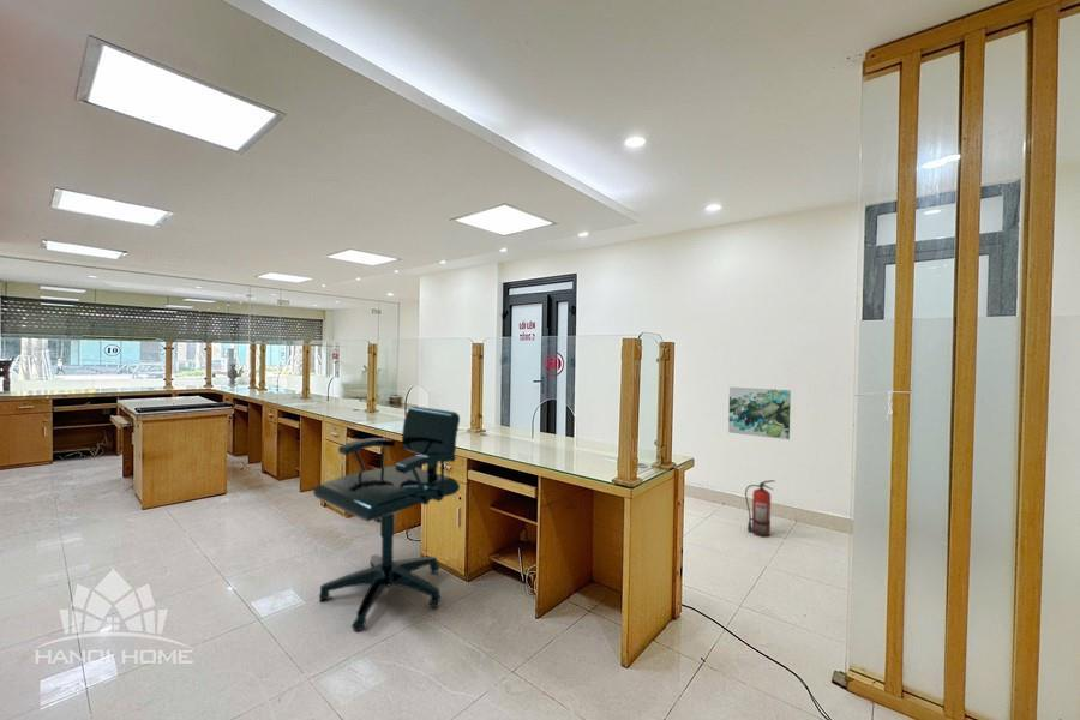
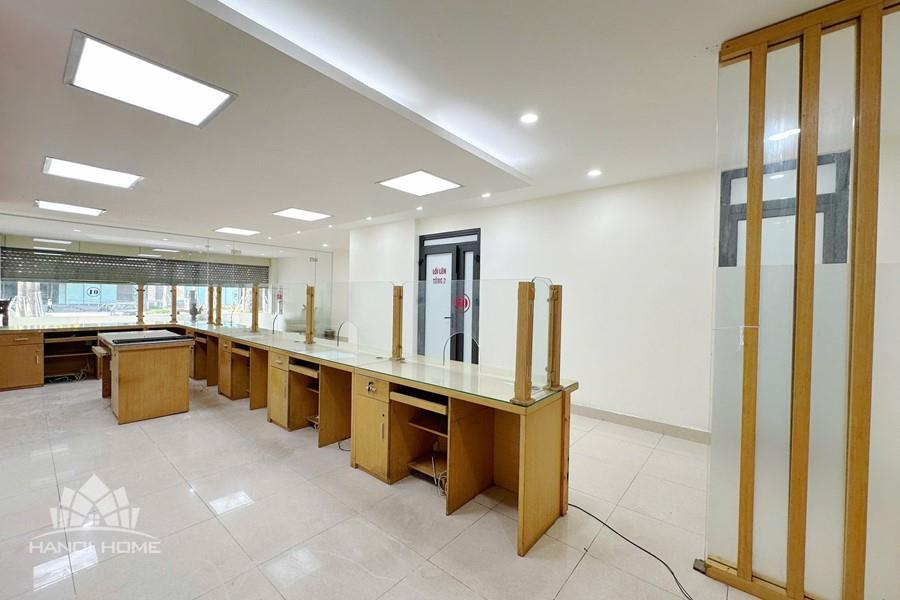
- fire extinguisher (758, 505)
- office chair (392, 502)
- wall art (758, 412)
